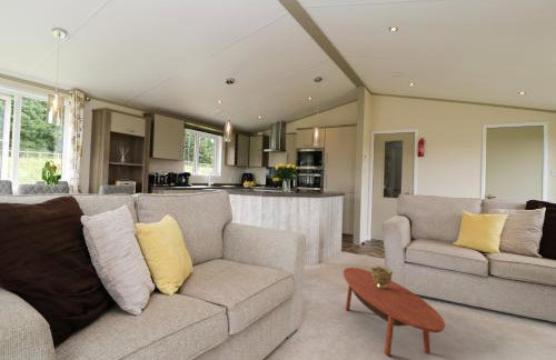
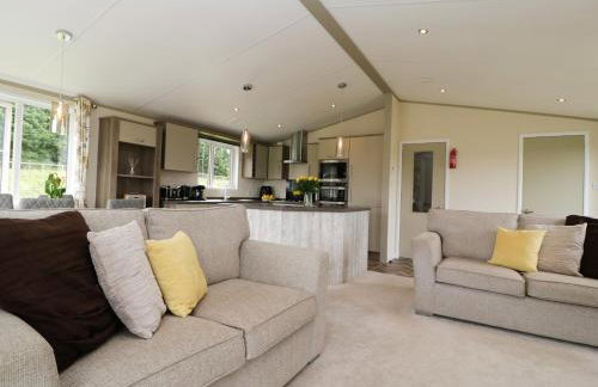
- decorative bowl (381, 278)
- coffee table (383, 309)
